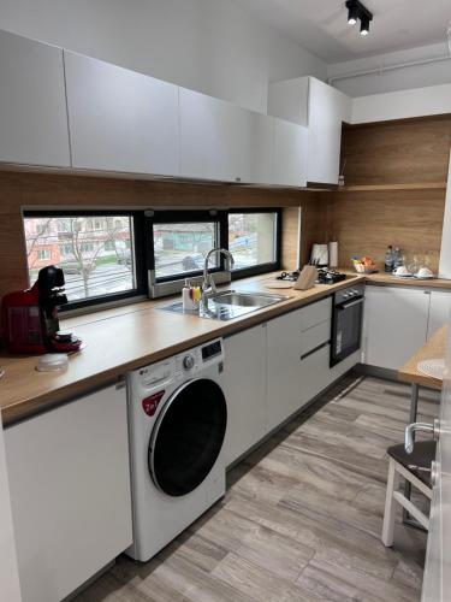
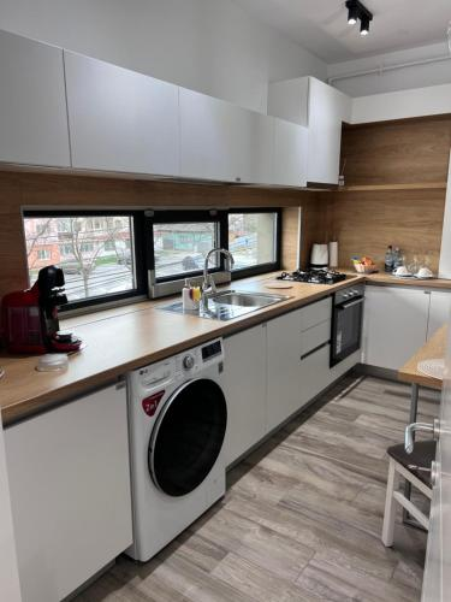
- knife block (307, 272)
